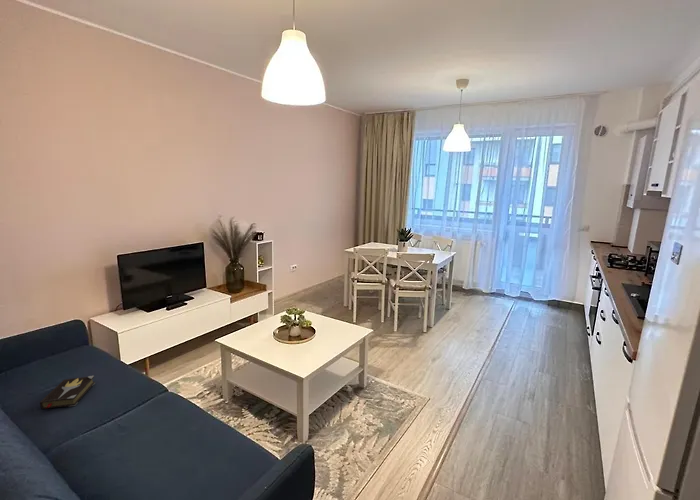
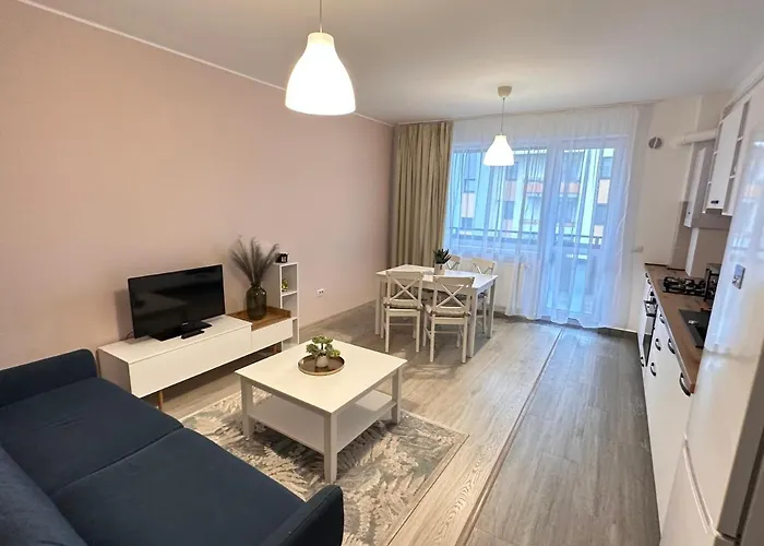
- hardback book (69, 391)
